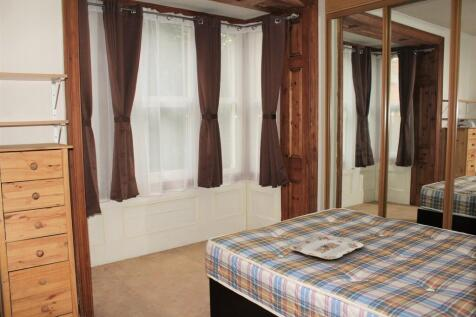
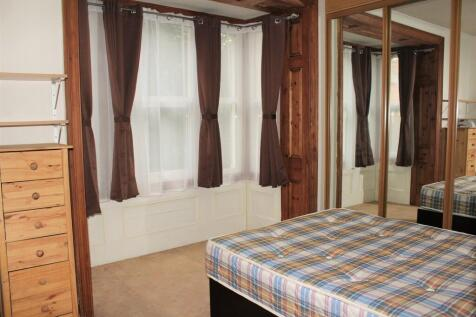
- serving tray (326, 246)
